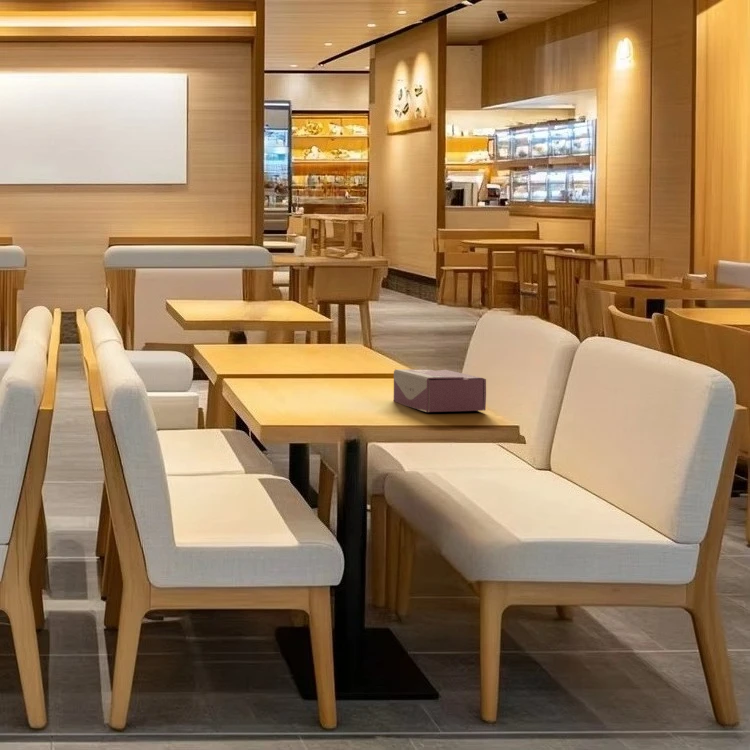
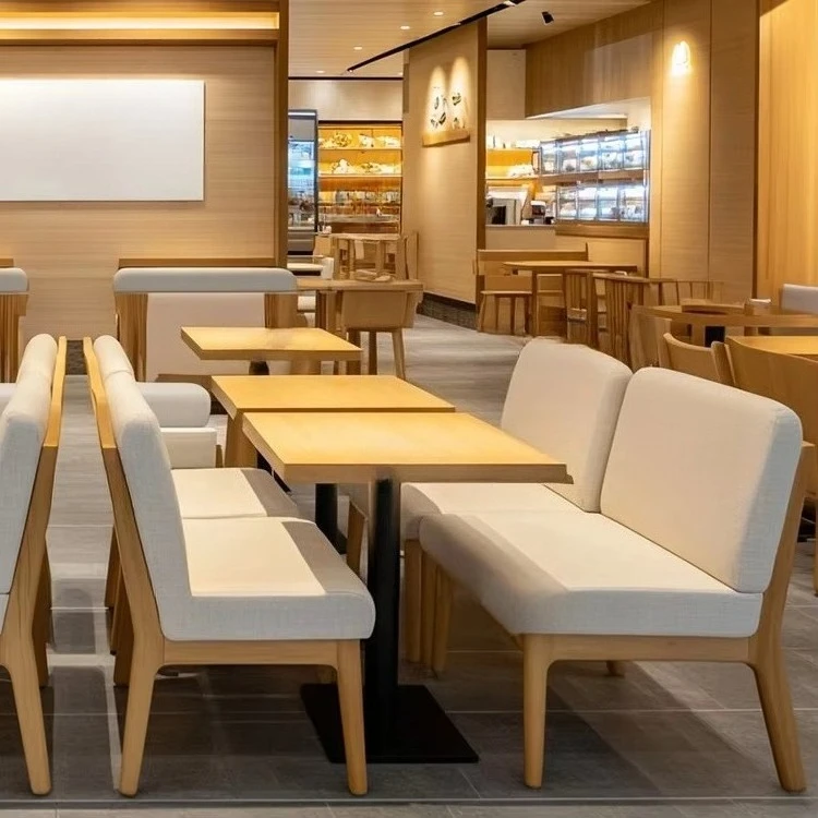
- tissue box (438, 389)
